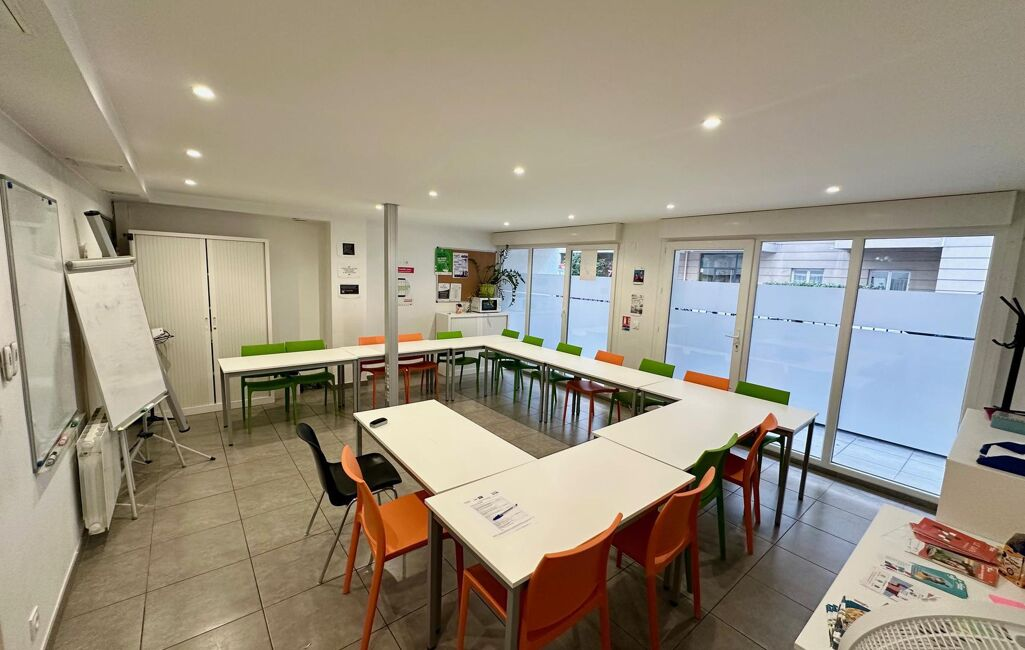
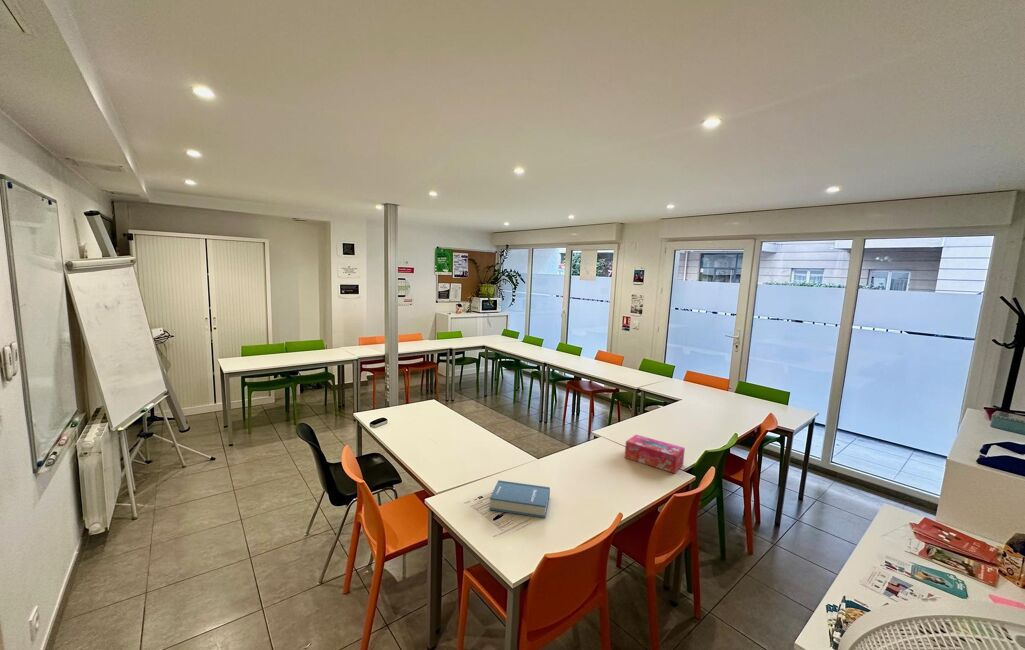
+ tissue box (654, 452)
+ hardback book (520, 497)
